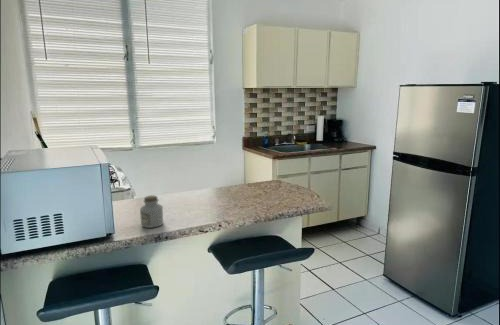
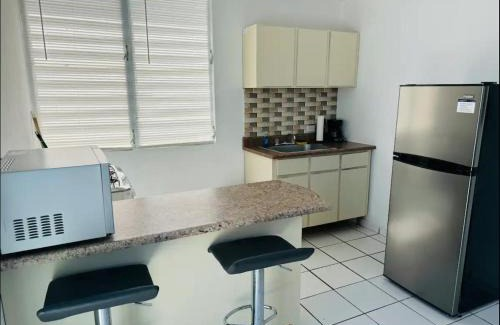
- jar (151, 210)
